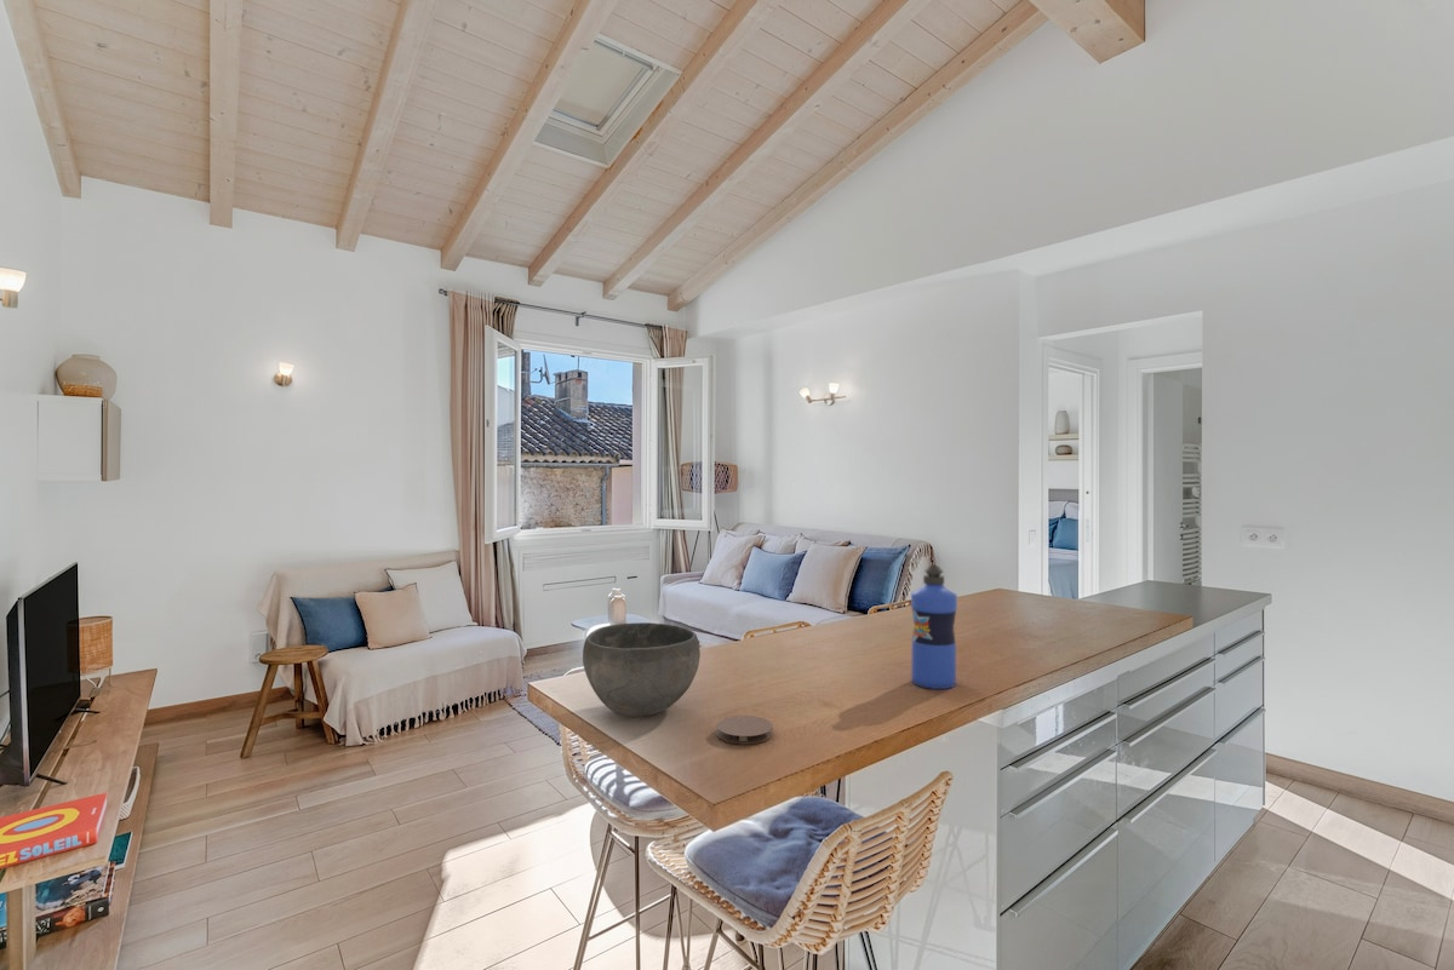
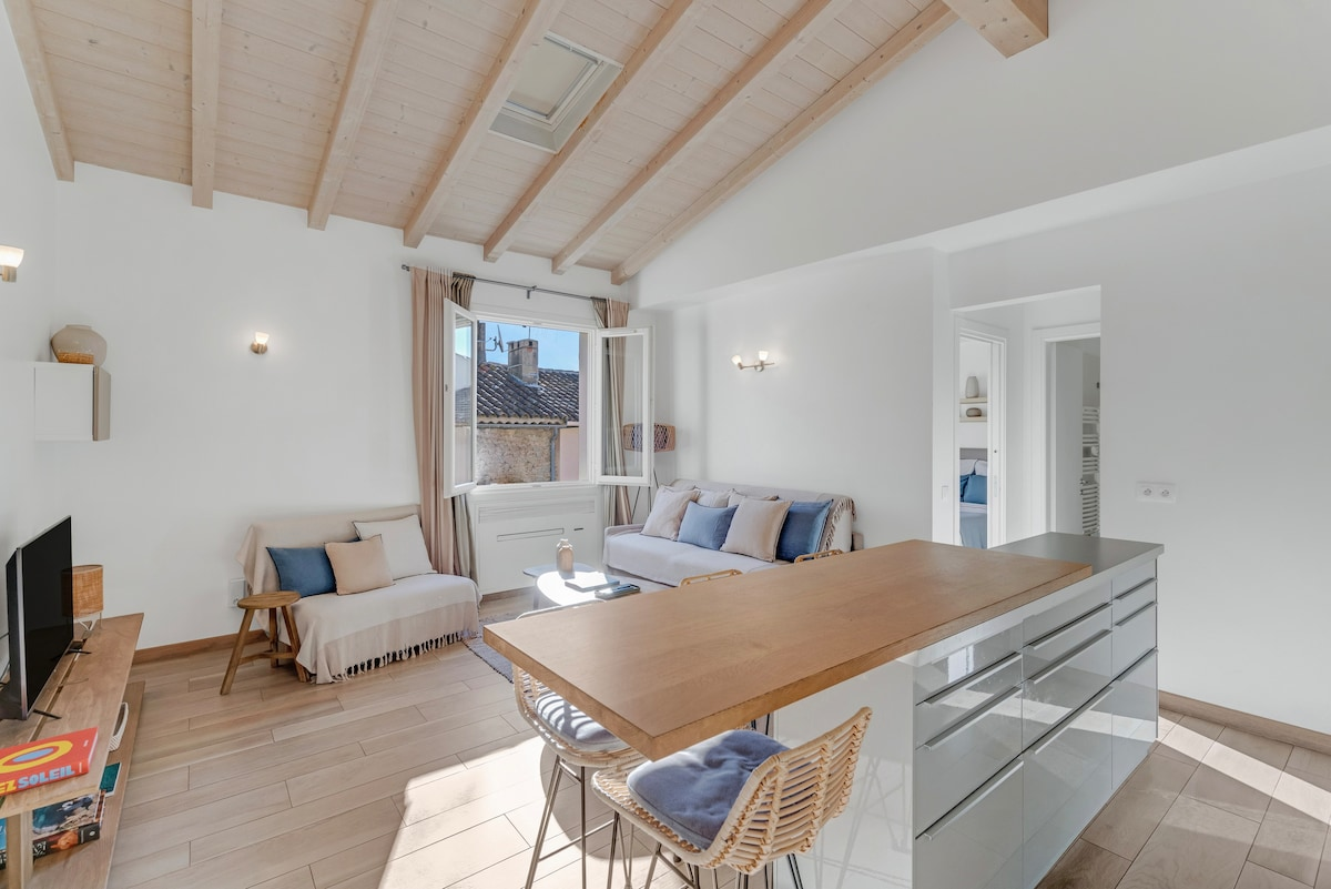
- bowl (641, 671)
- water bottle (933, 624)
- coaster (744, 729)
